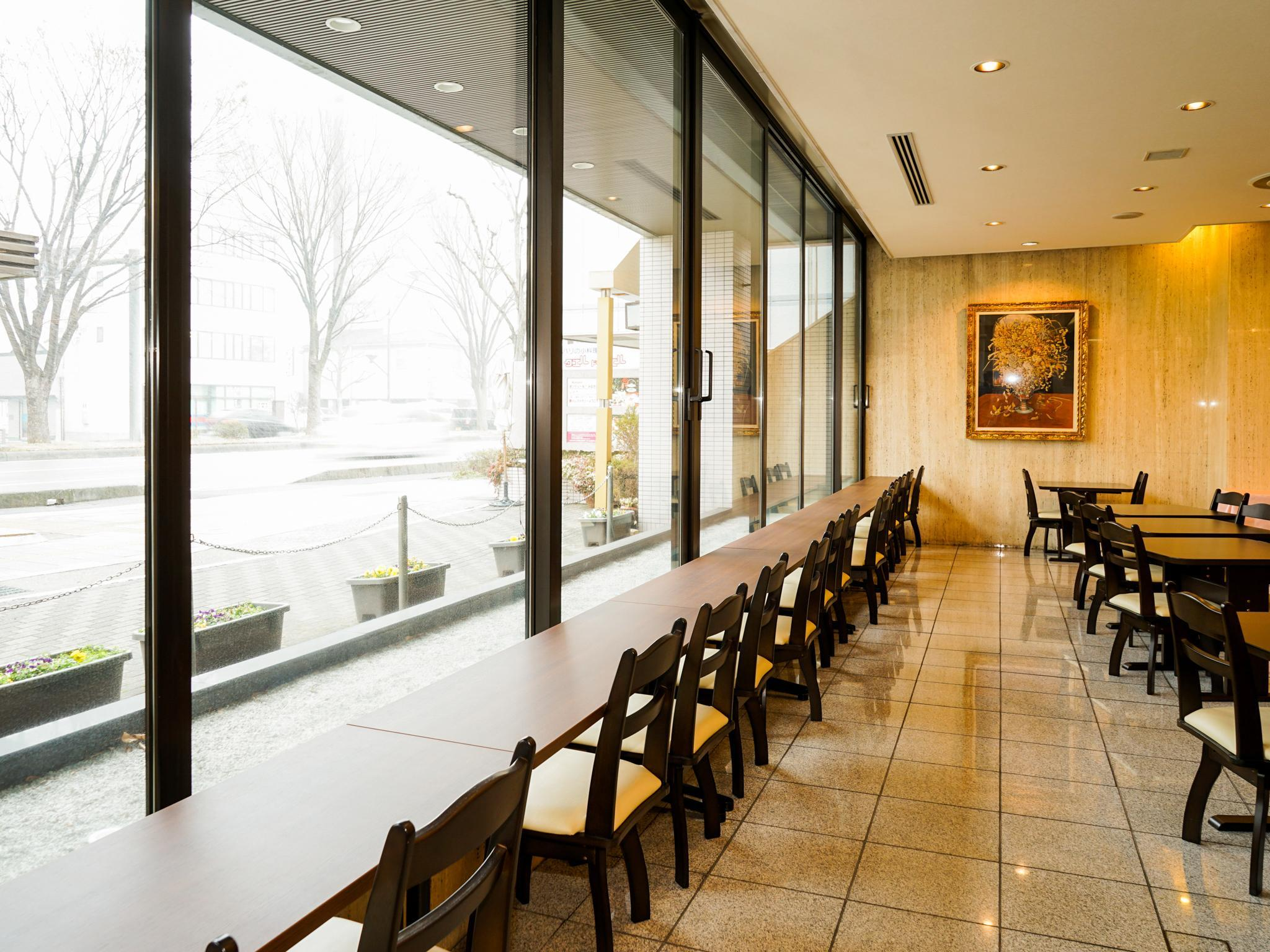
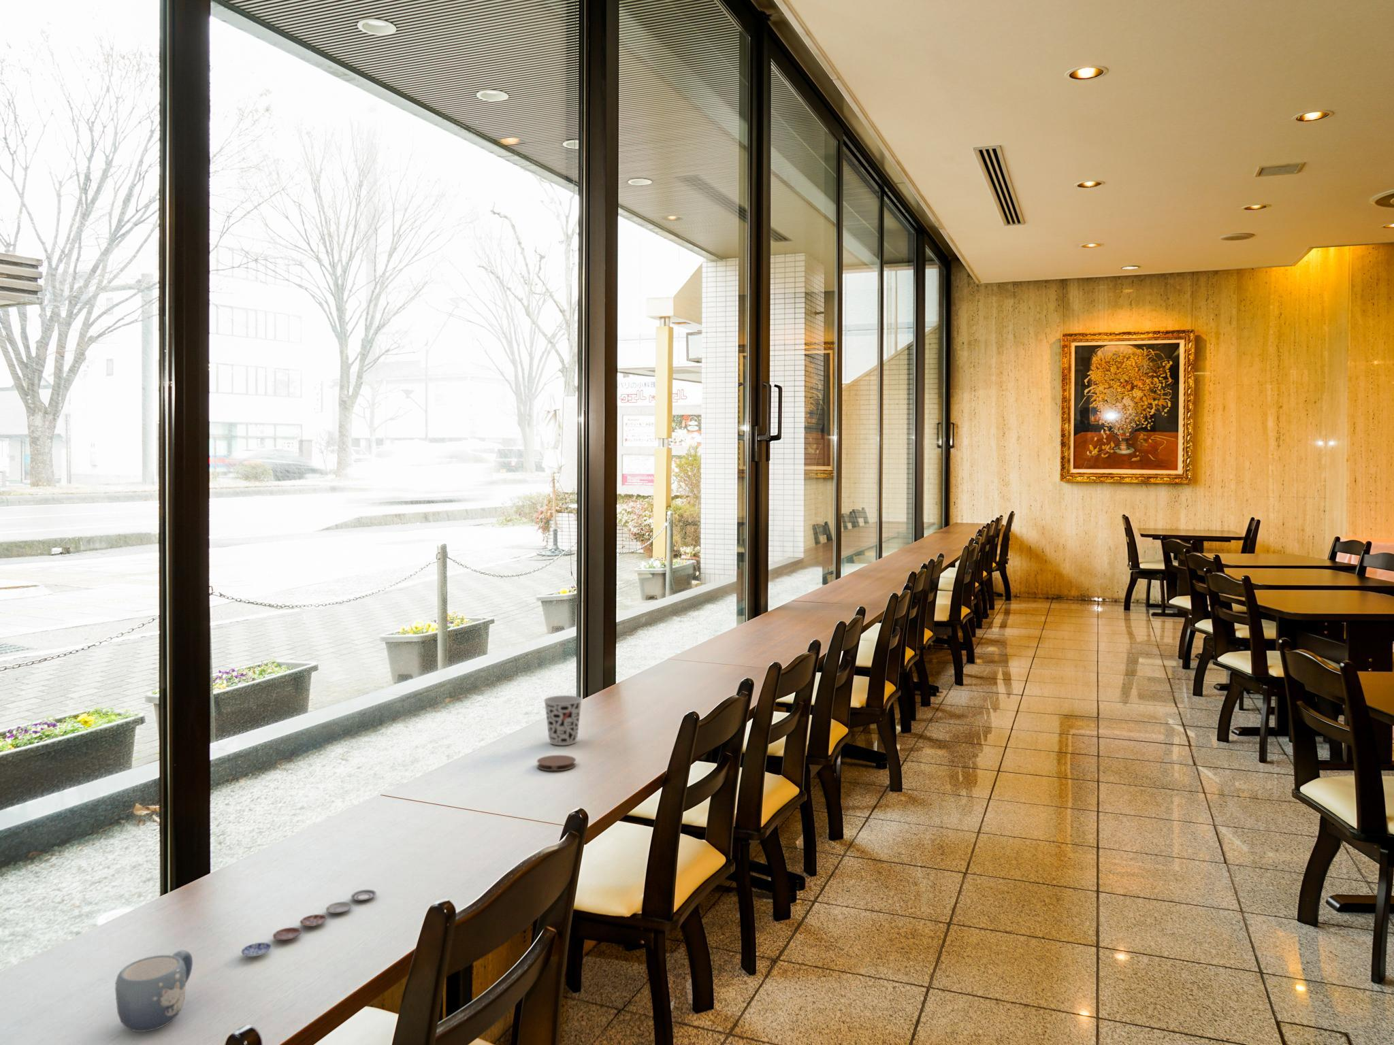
+ mug (160, 989)
+ coaster (557, 763)
+ cup (563, 720)
+ plate (313, 922)
